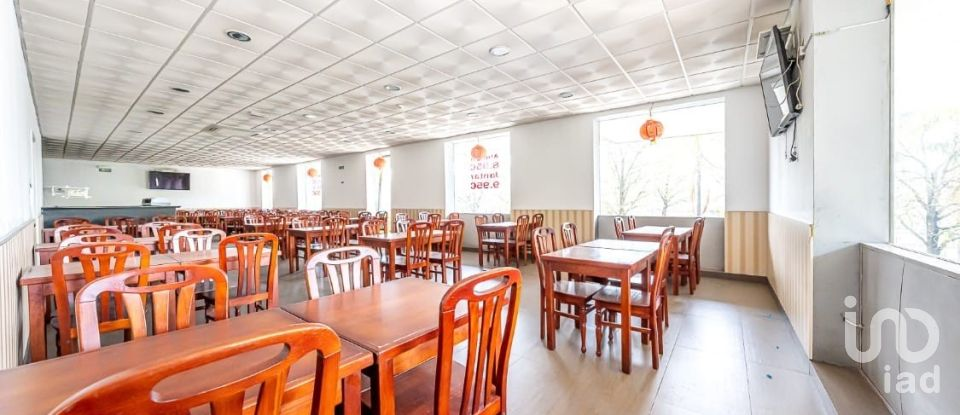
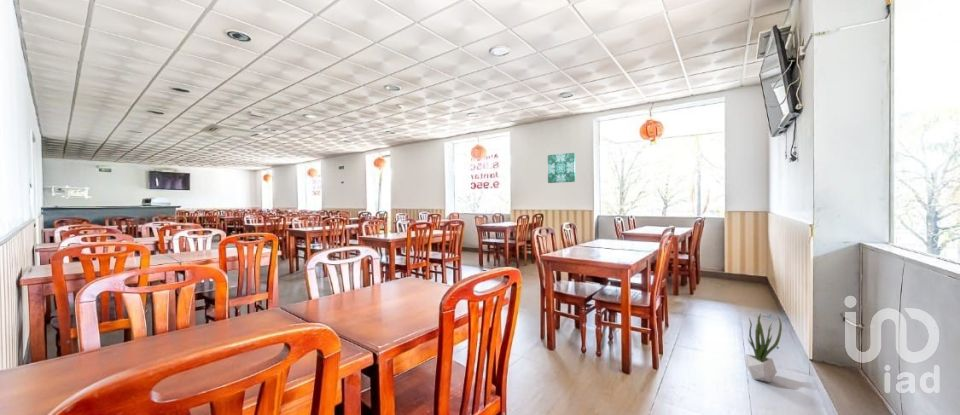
+ potted plant (763, 347)
+ wall art (561, 168)
